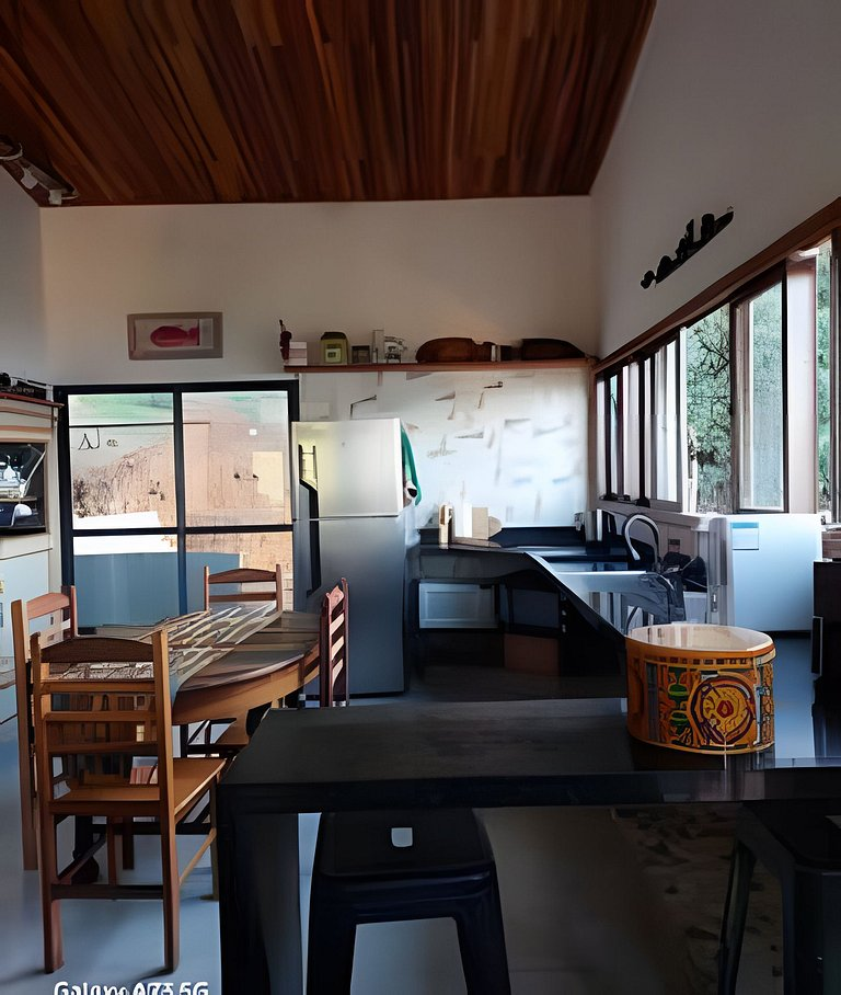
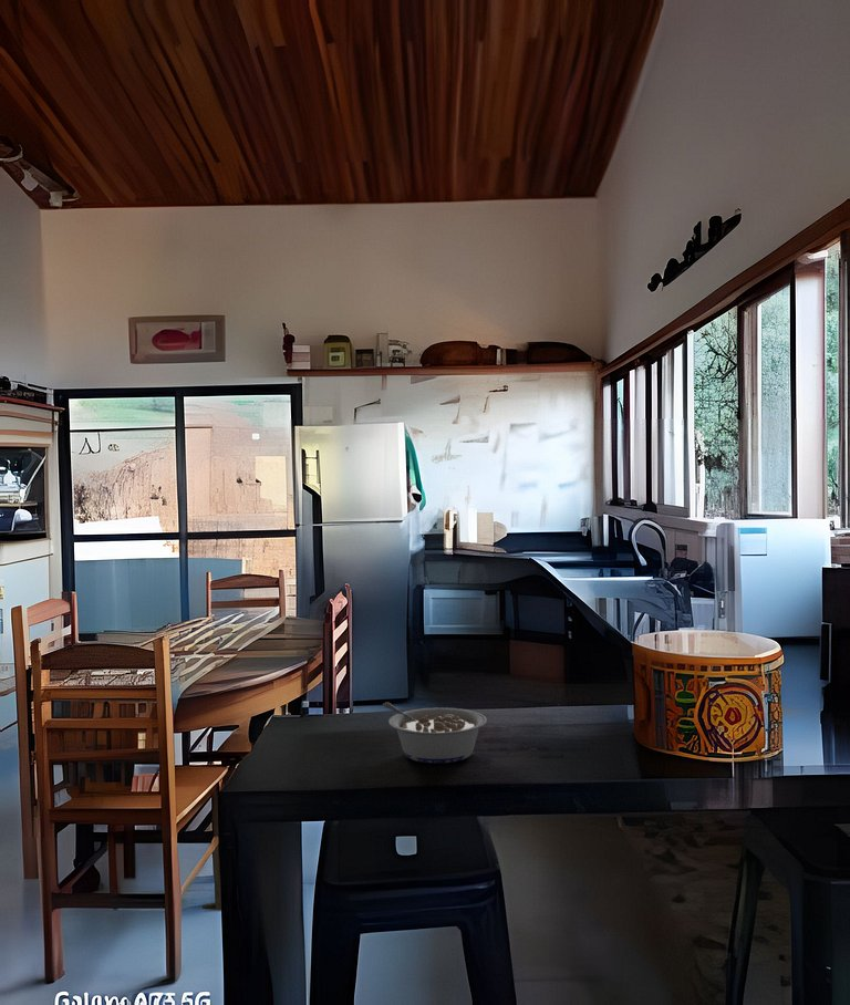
+ legume (434, 733)
